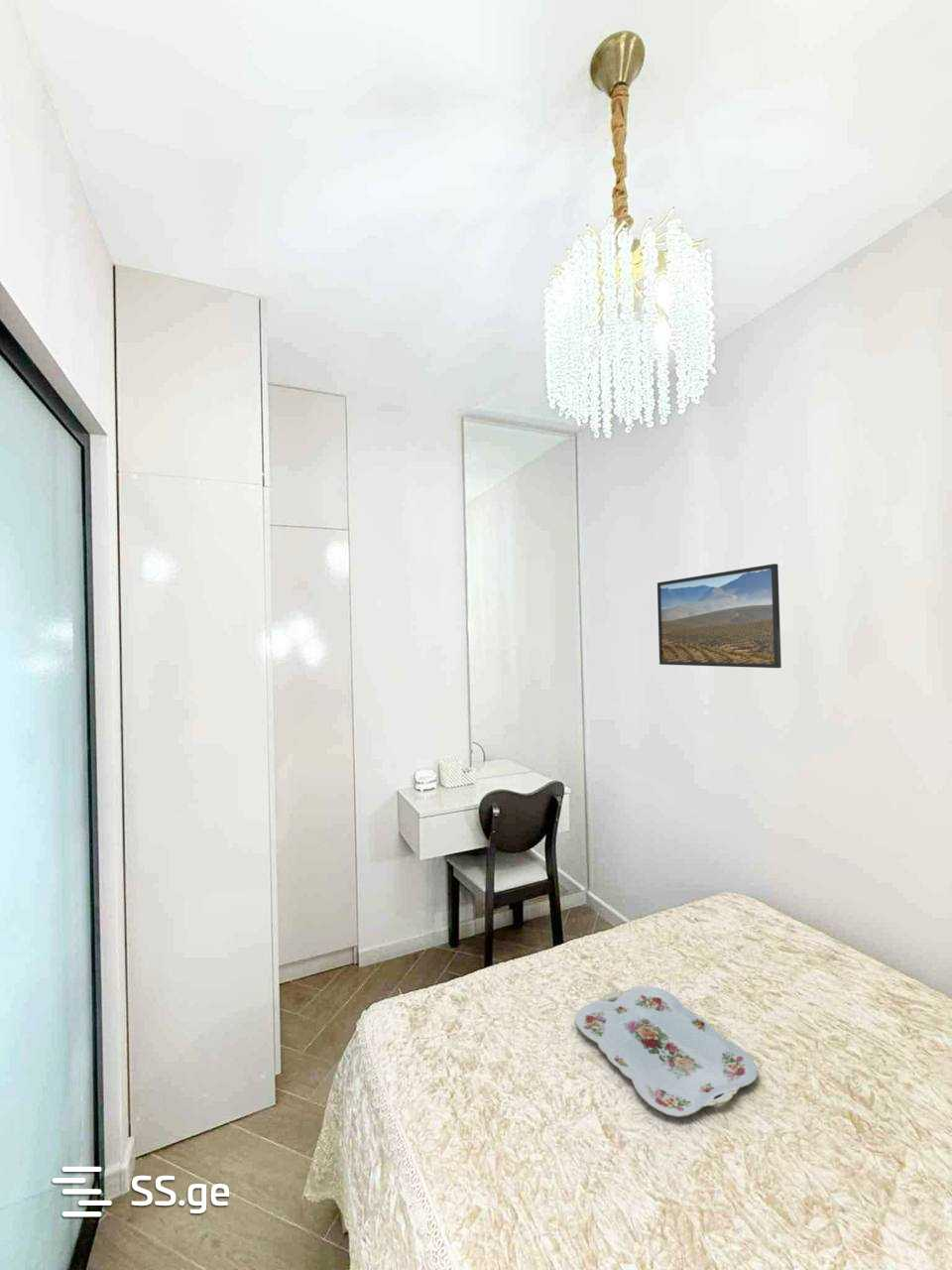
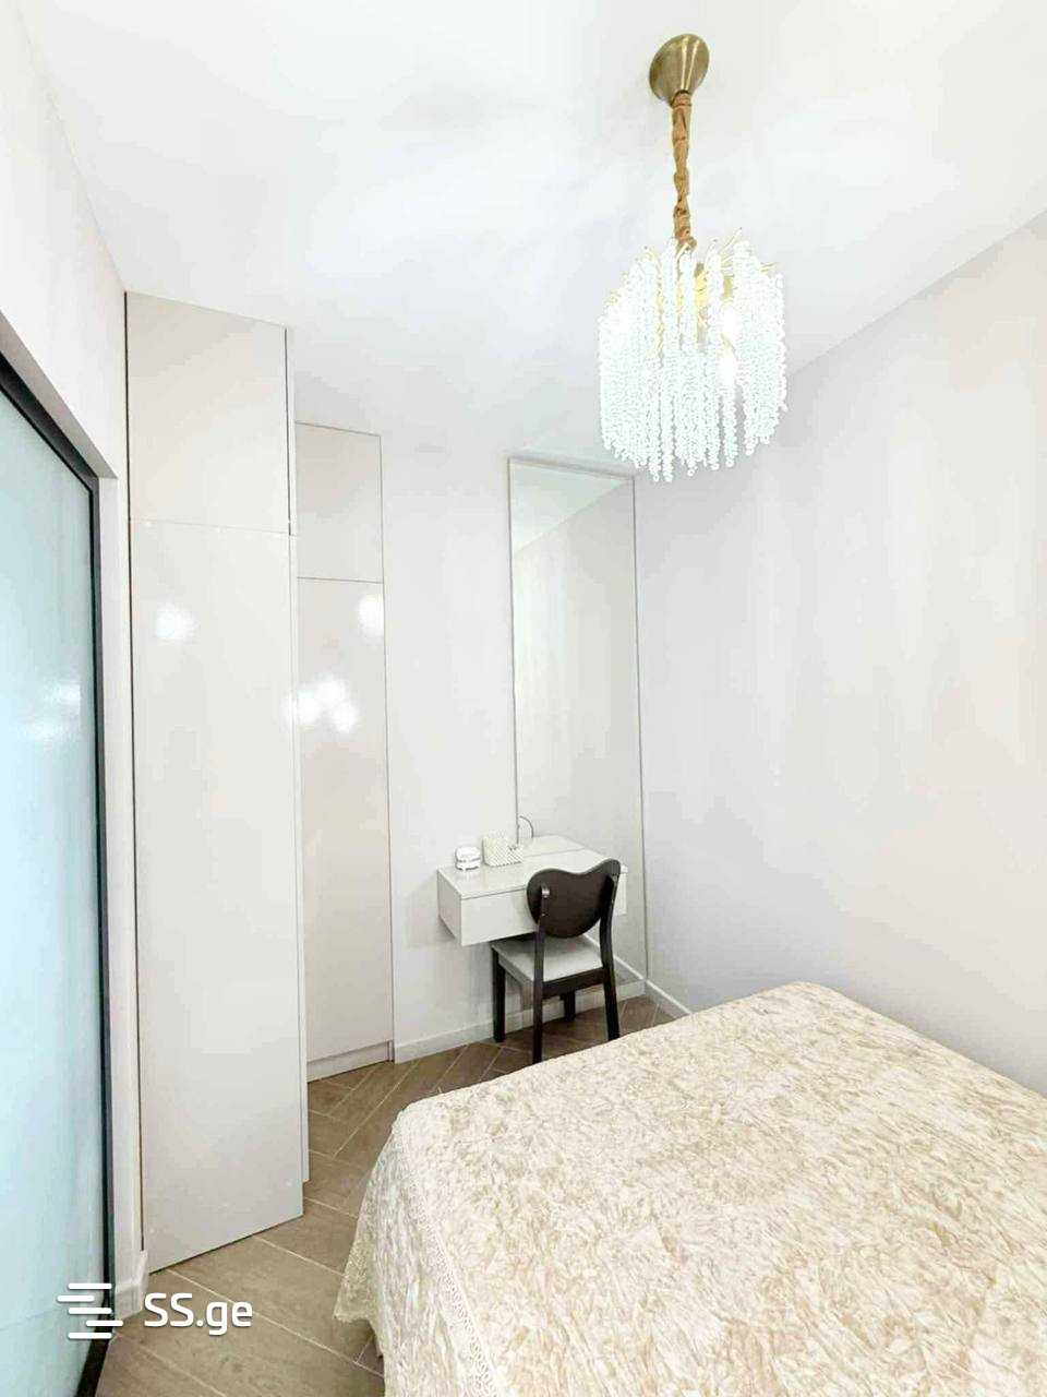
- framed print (711, 620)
- serving tray (659, 1043)
